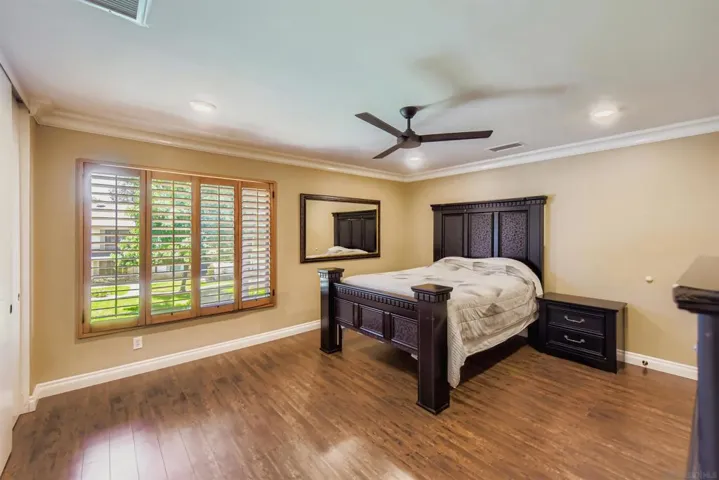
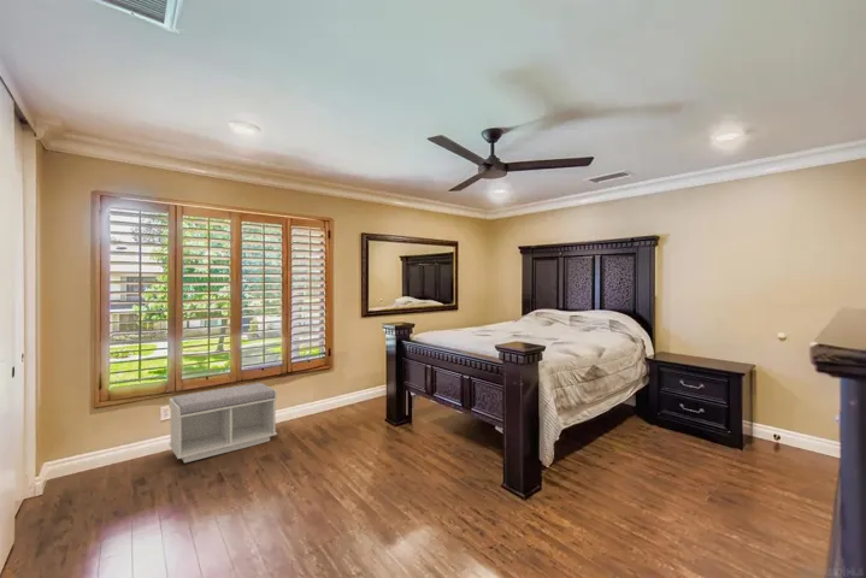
+ bench (224, 418)
